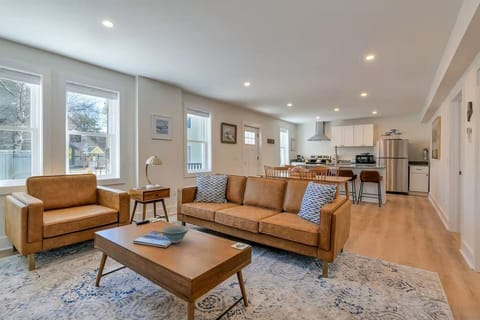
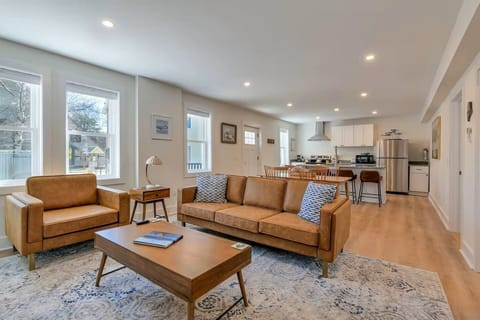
- bowl (175, 235)
